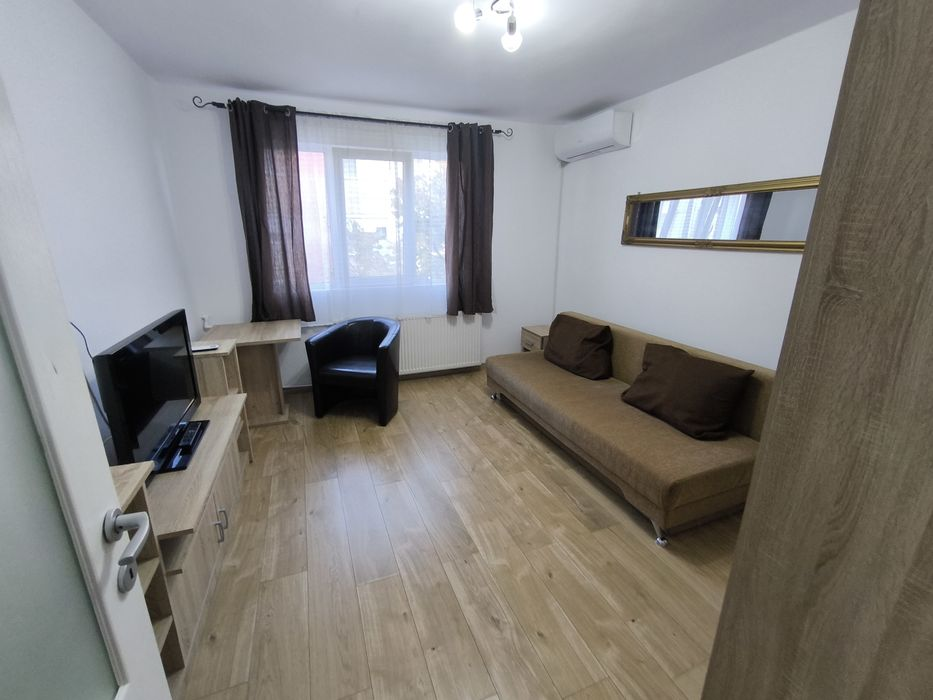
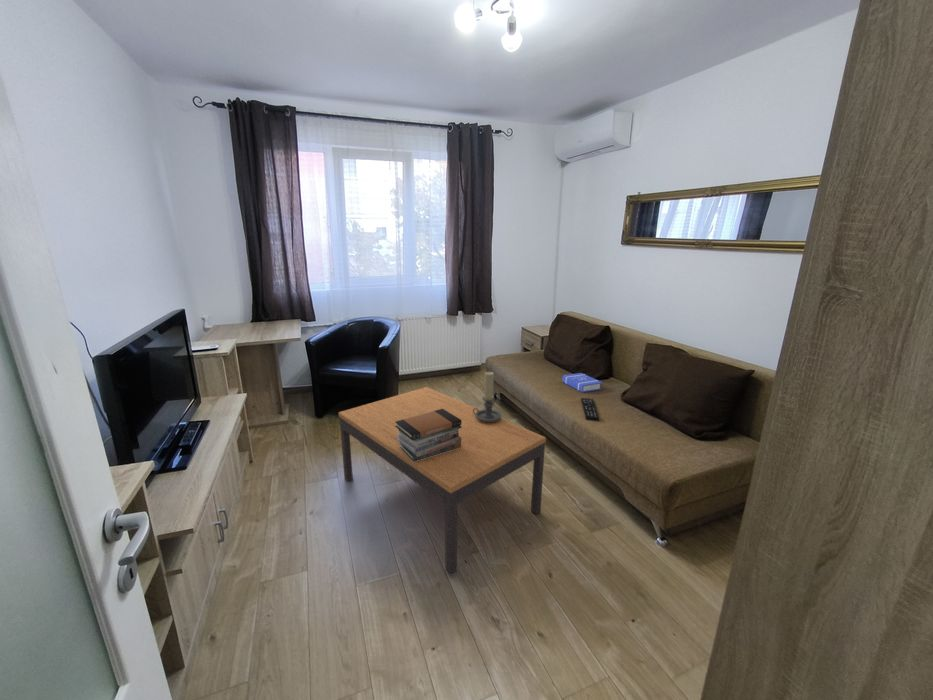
+ coffee table (436, 459)
+ book (581, 382)
+ book stack (428, 433)
+ remote control (589, 408)
+ candle holder (486, 394)
